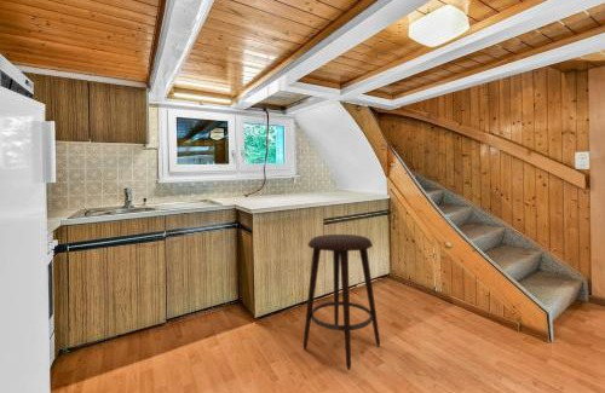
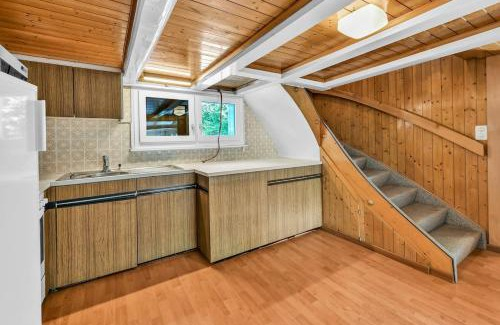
- stool (342, 293)
